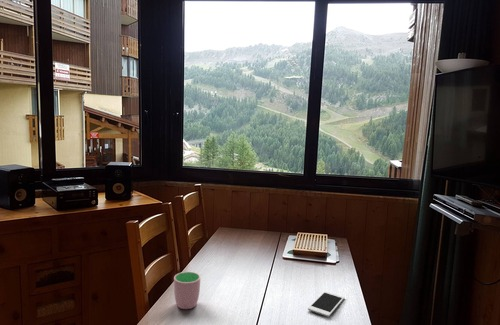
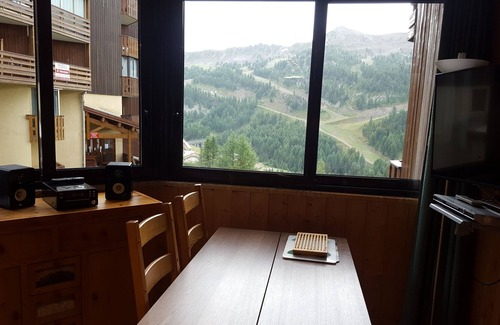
- cell phone (326, 302)
- cup (188, 288)
